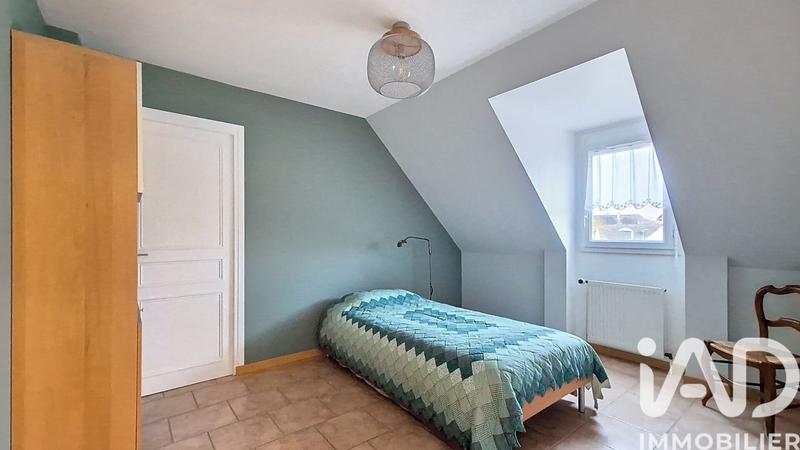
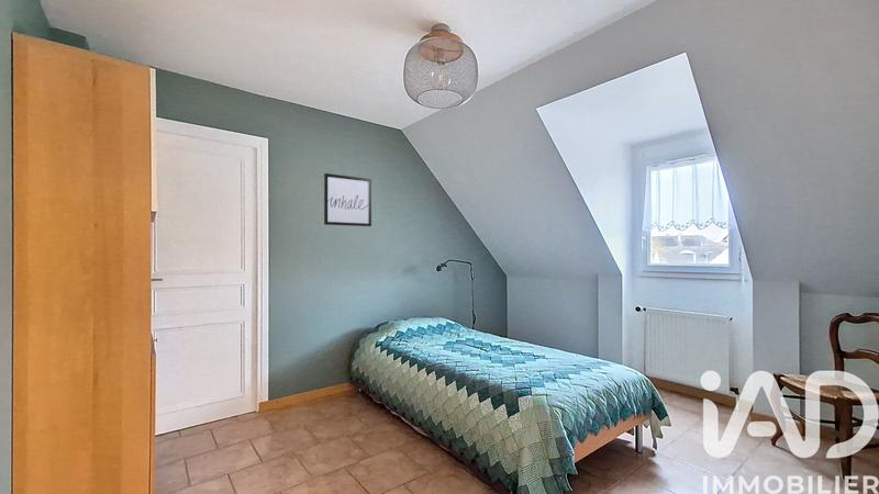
+ wall art (348, 201)
